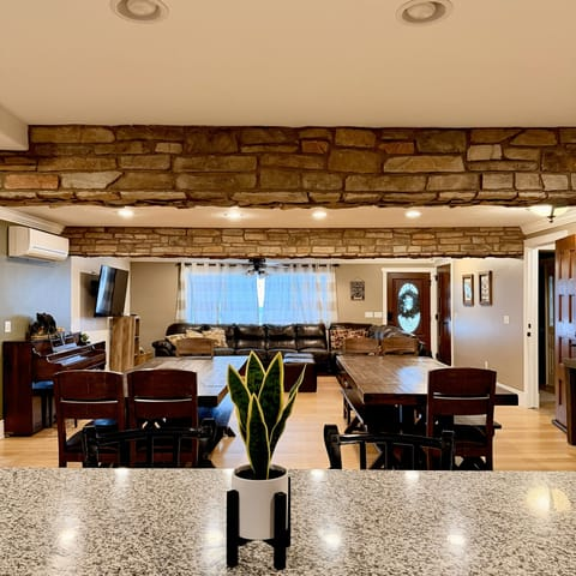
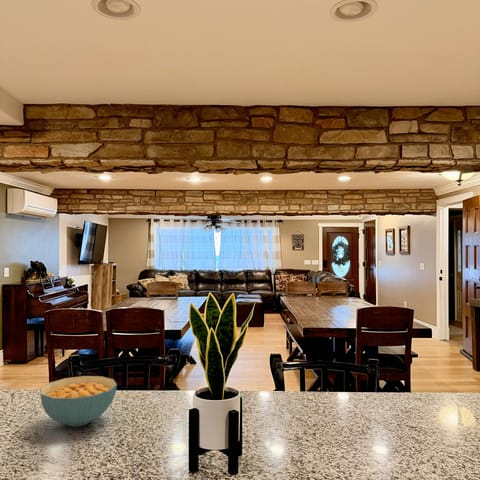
+ cereal bowl (78, 404)
